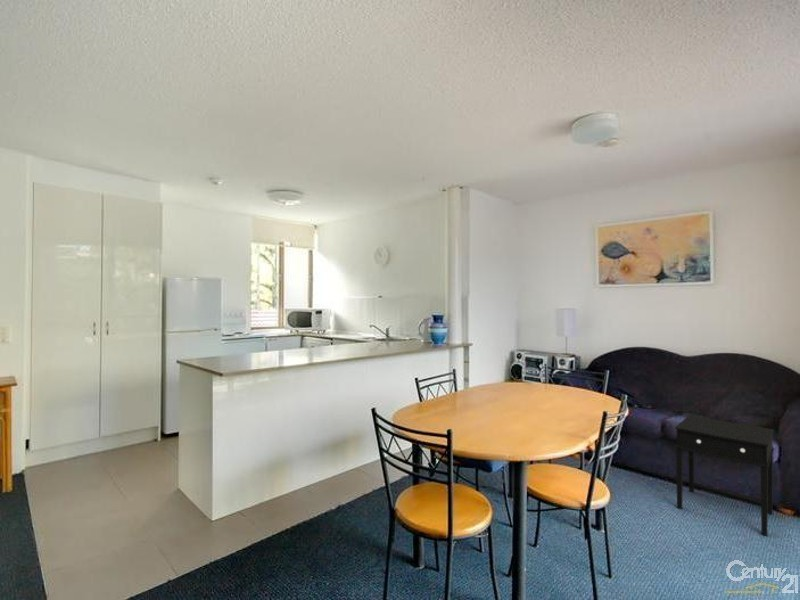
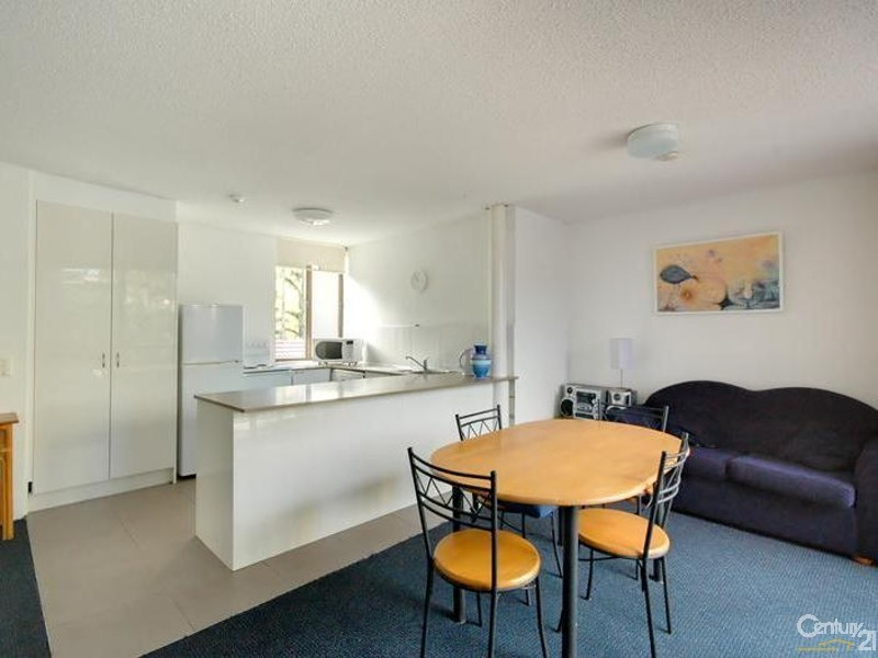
- side table (727, 459)
